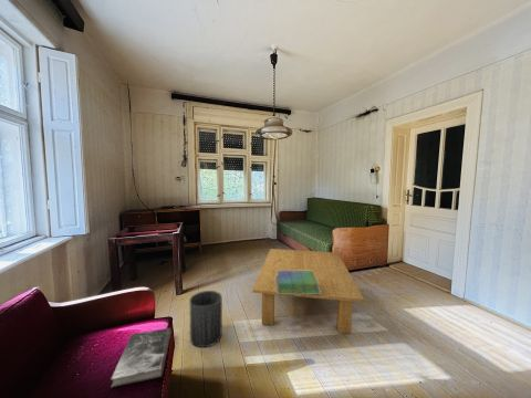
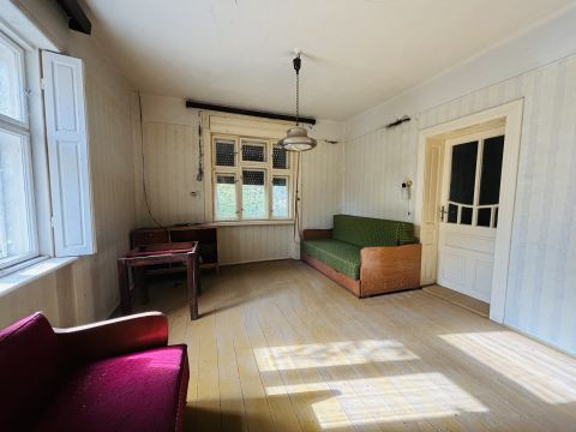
- trash can (206, 317)
- book (145, 353)
- stack of books (295, 281)
- coffee table (303, 294)
